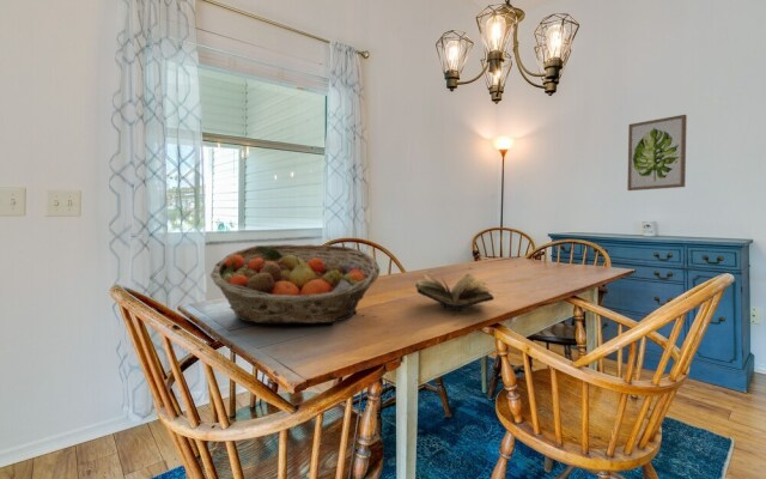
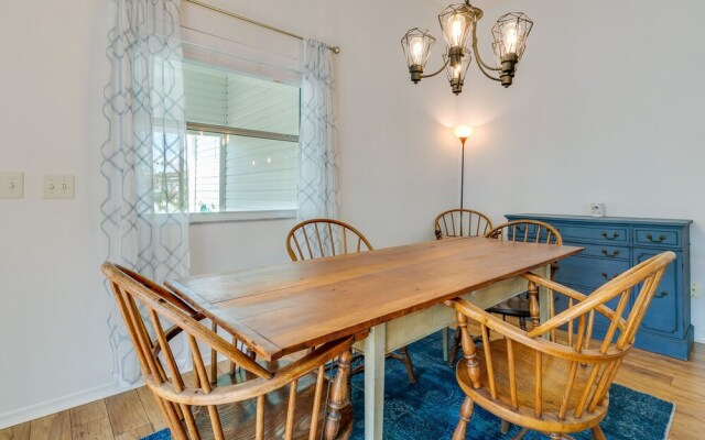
- wall art (655, 153)
- fruit basket (297, 279)
- book (452, 290)
